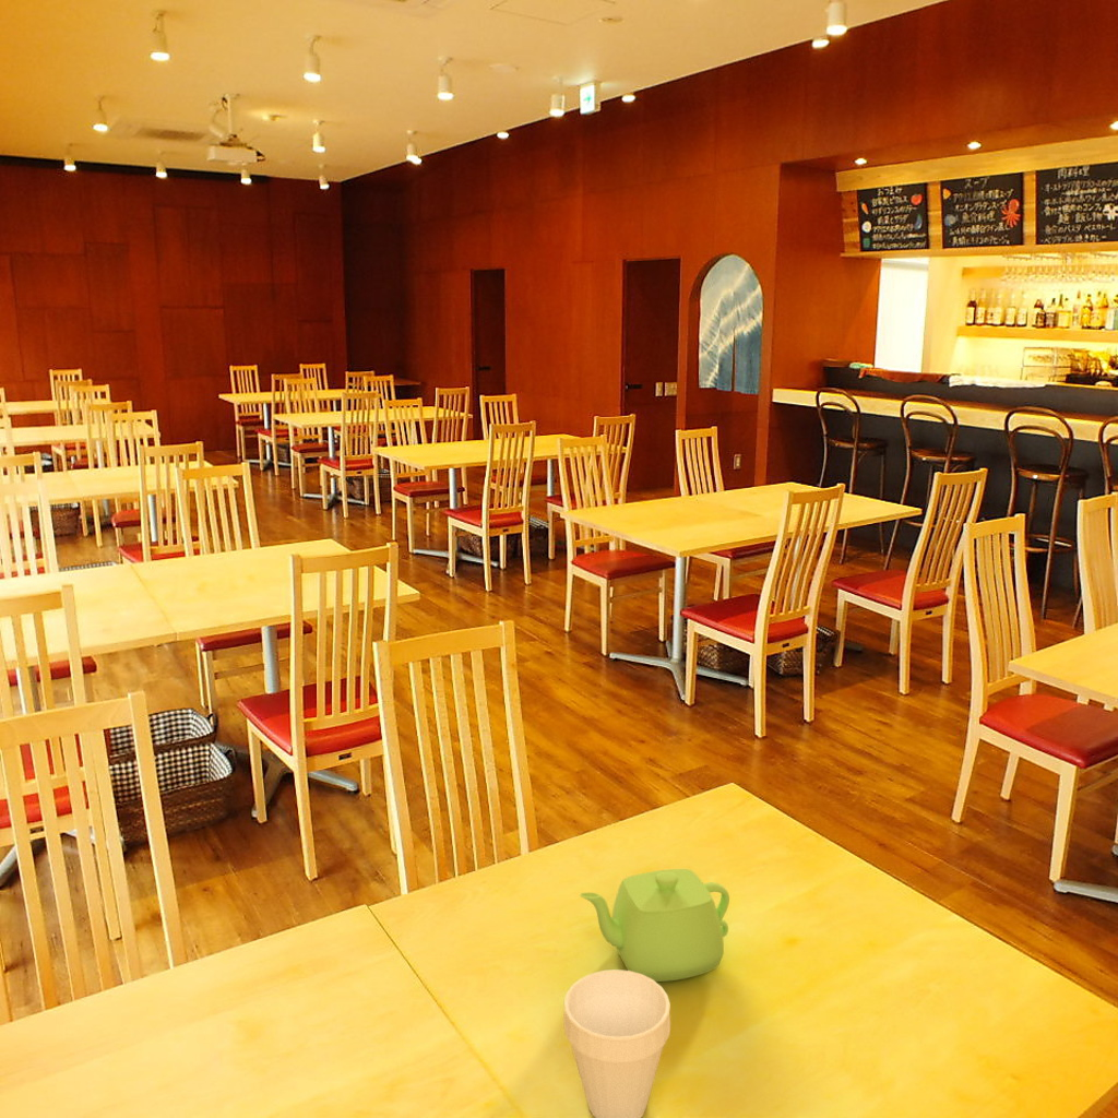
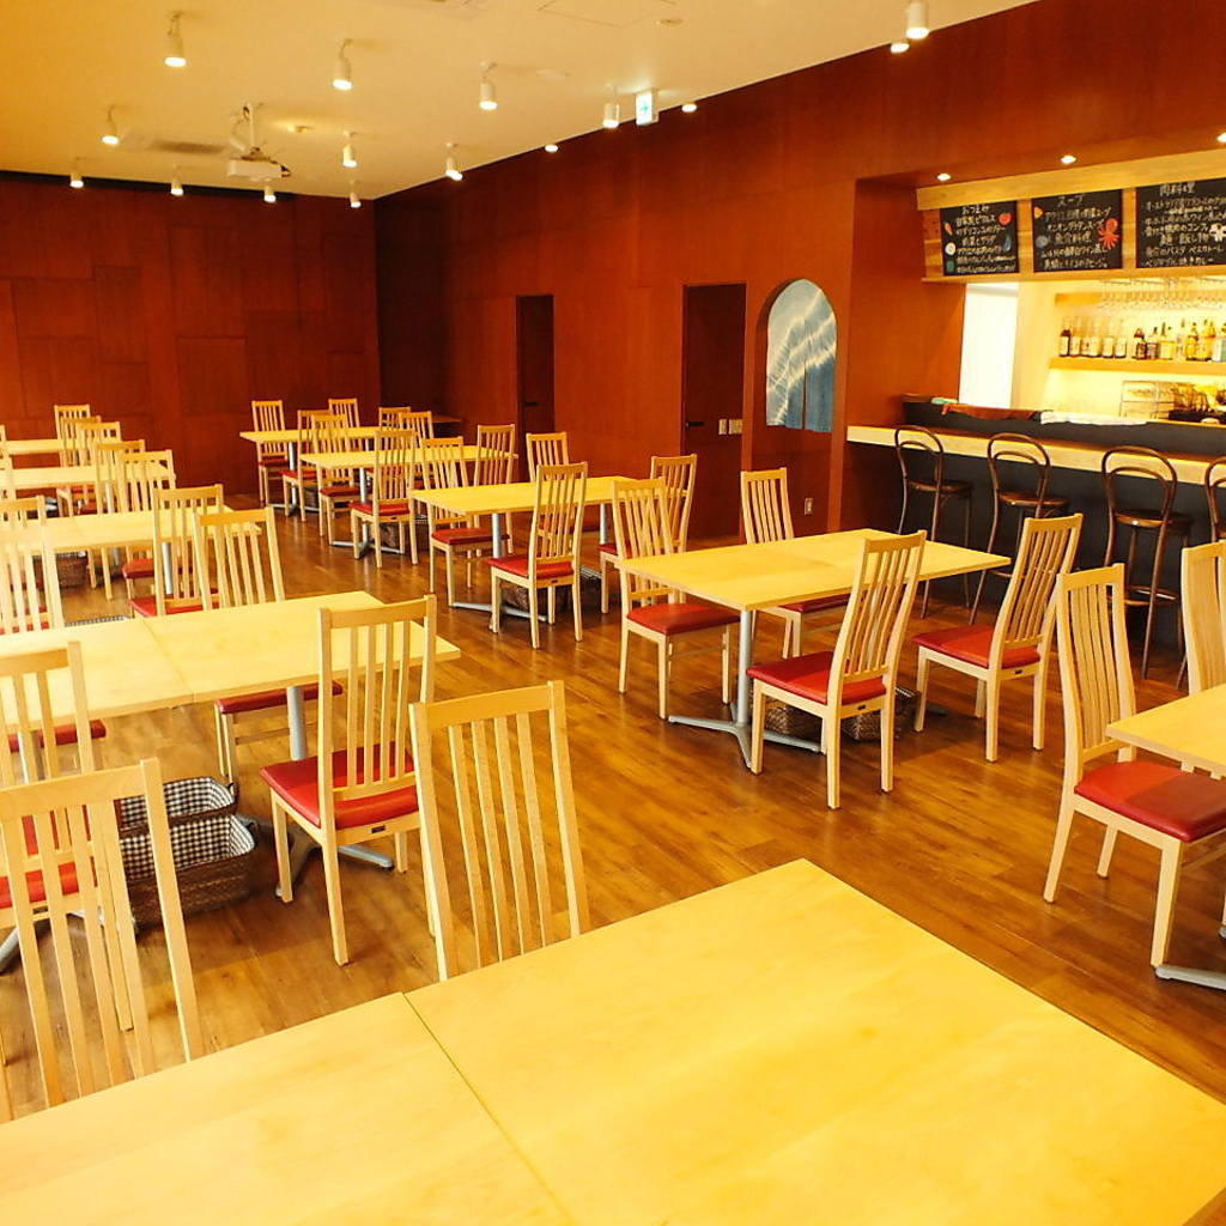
- teapot (655, 919)
- cup (617, 1052)
